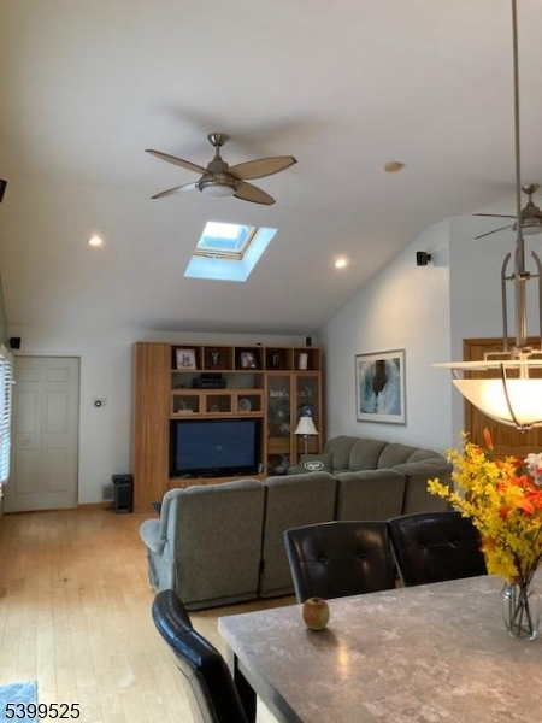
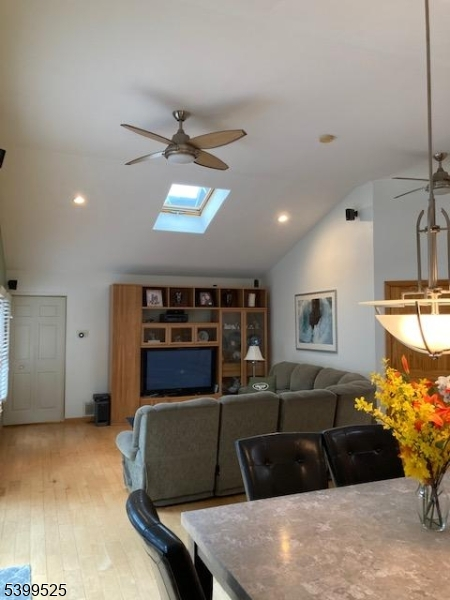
- apple (316, 611)
